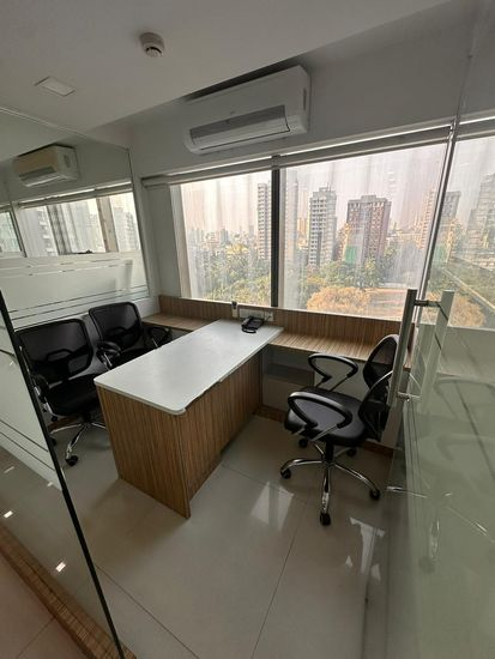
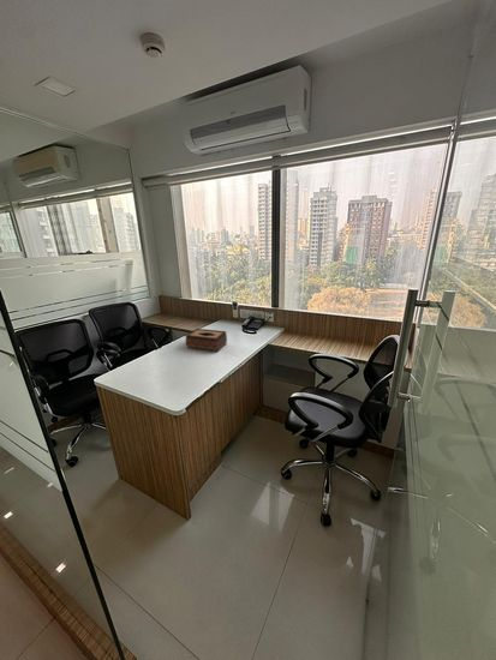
+ tissue box (207, 340)
